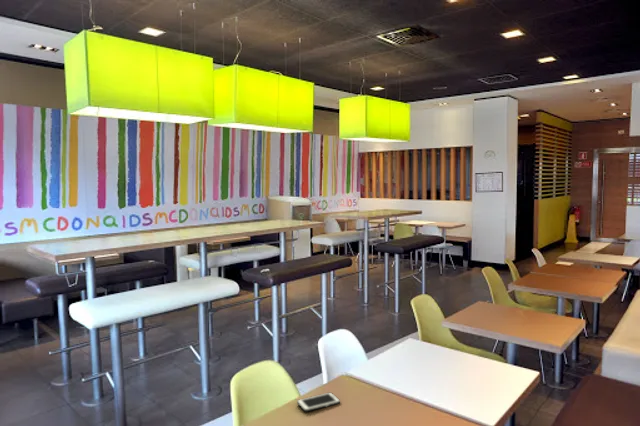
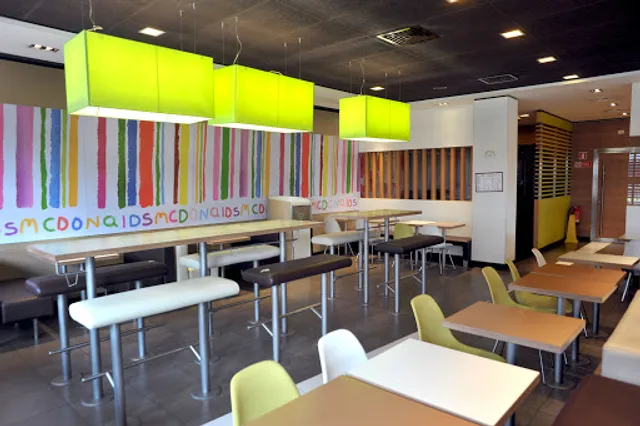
- cell phone (318, 401)
